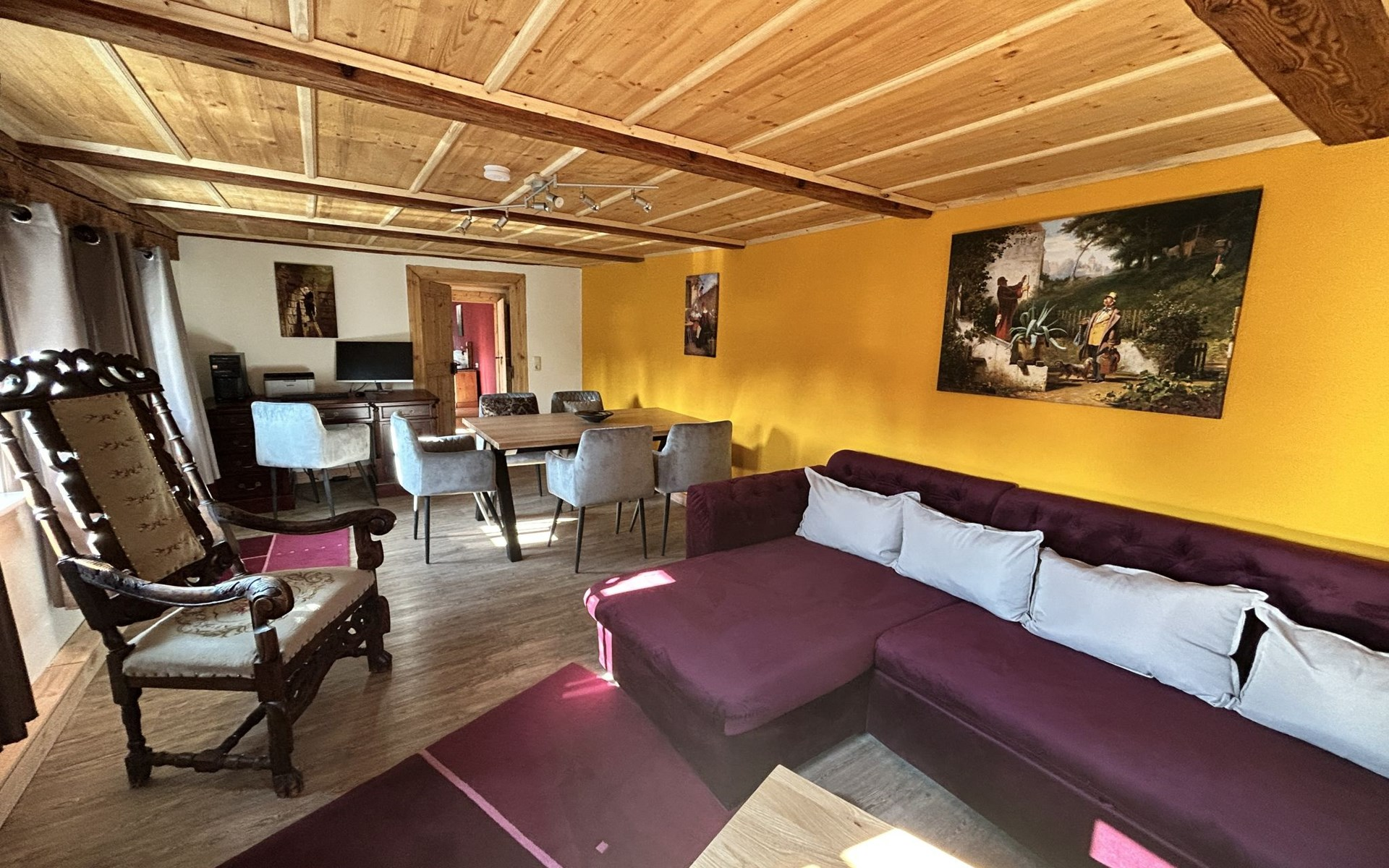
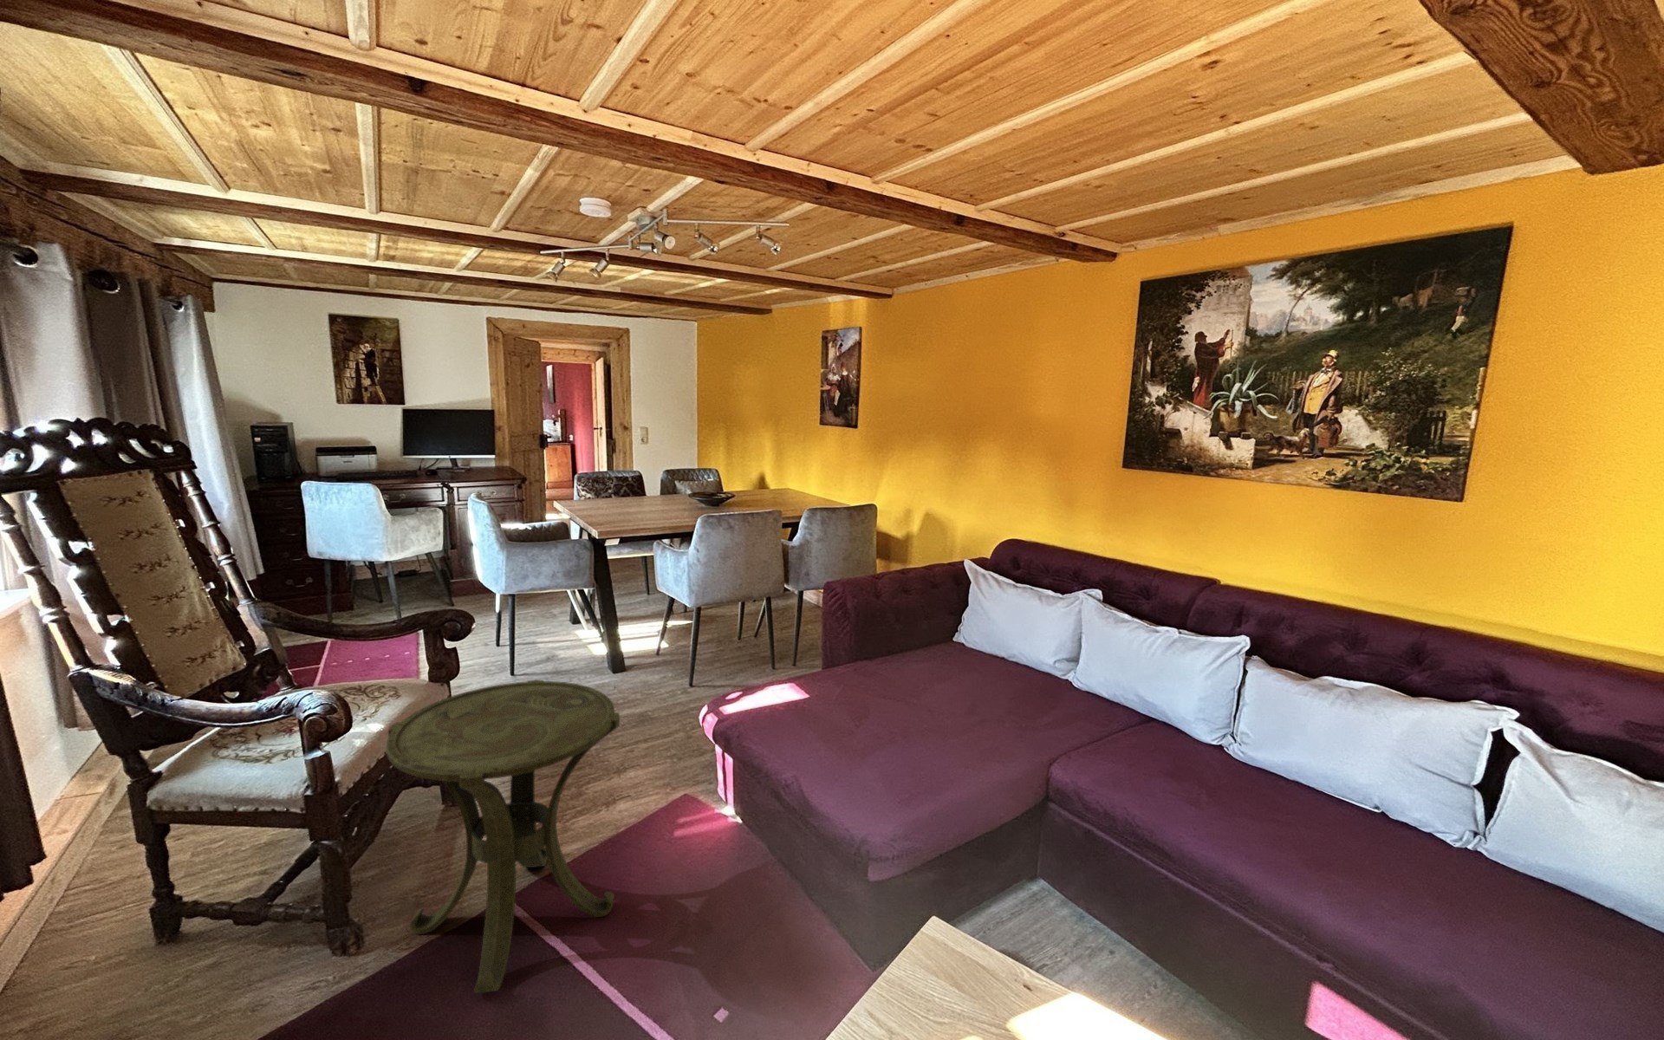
+ side table (512, 821)
